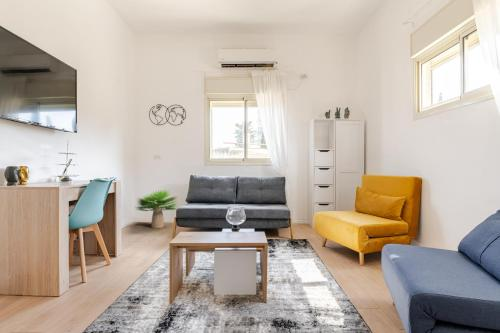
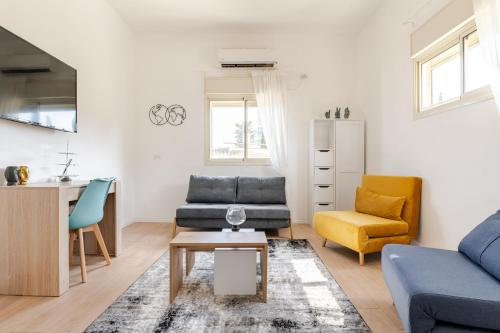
- potted plant (157, 207)
